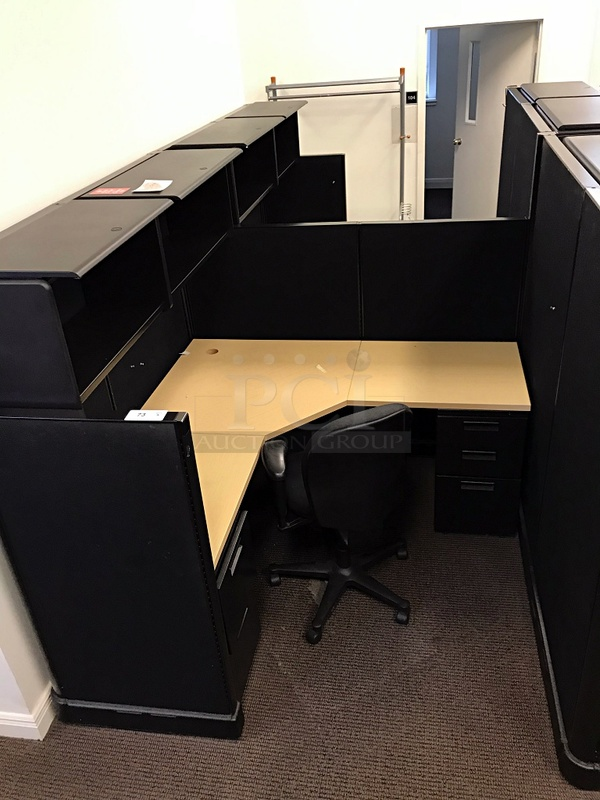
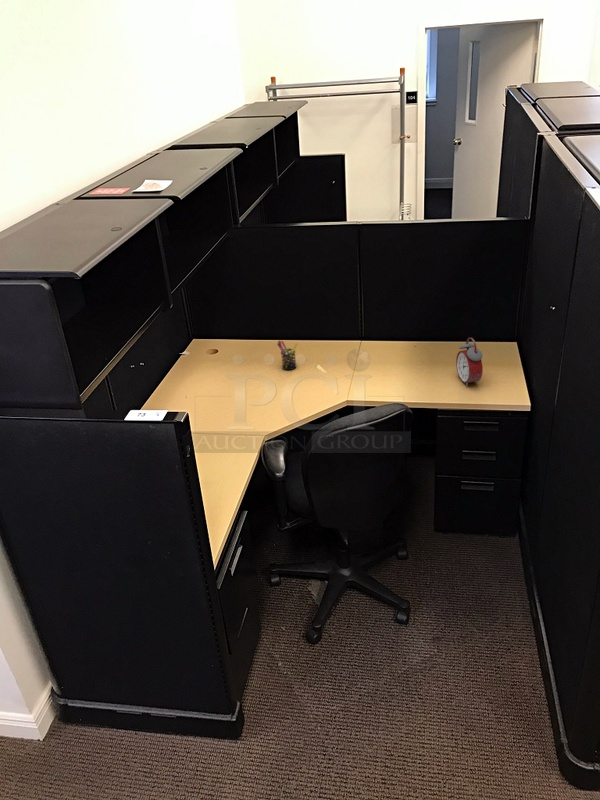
+ alarm clock (470, 360)
+ pen holder (287, 354)
